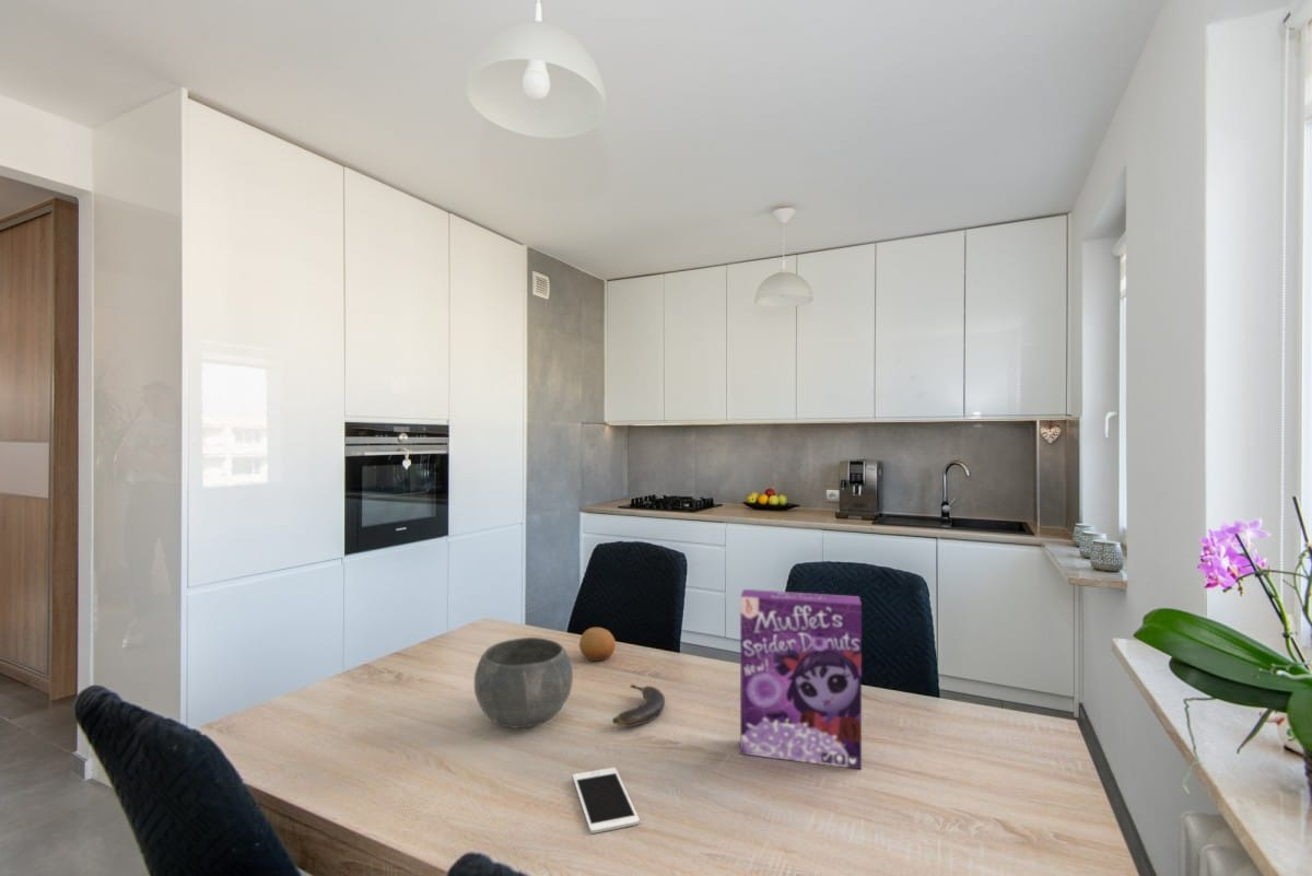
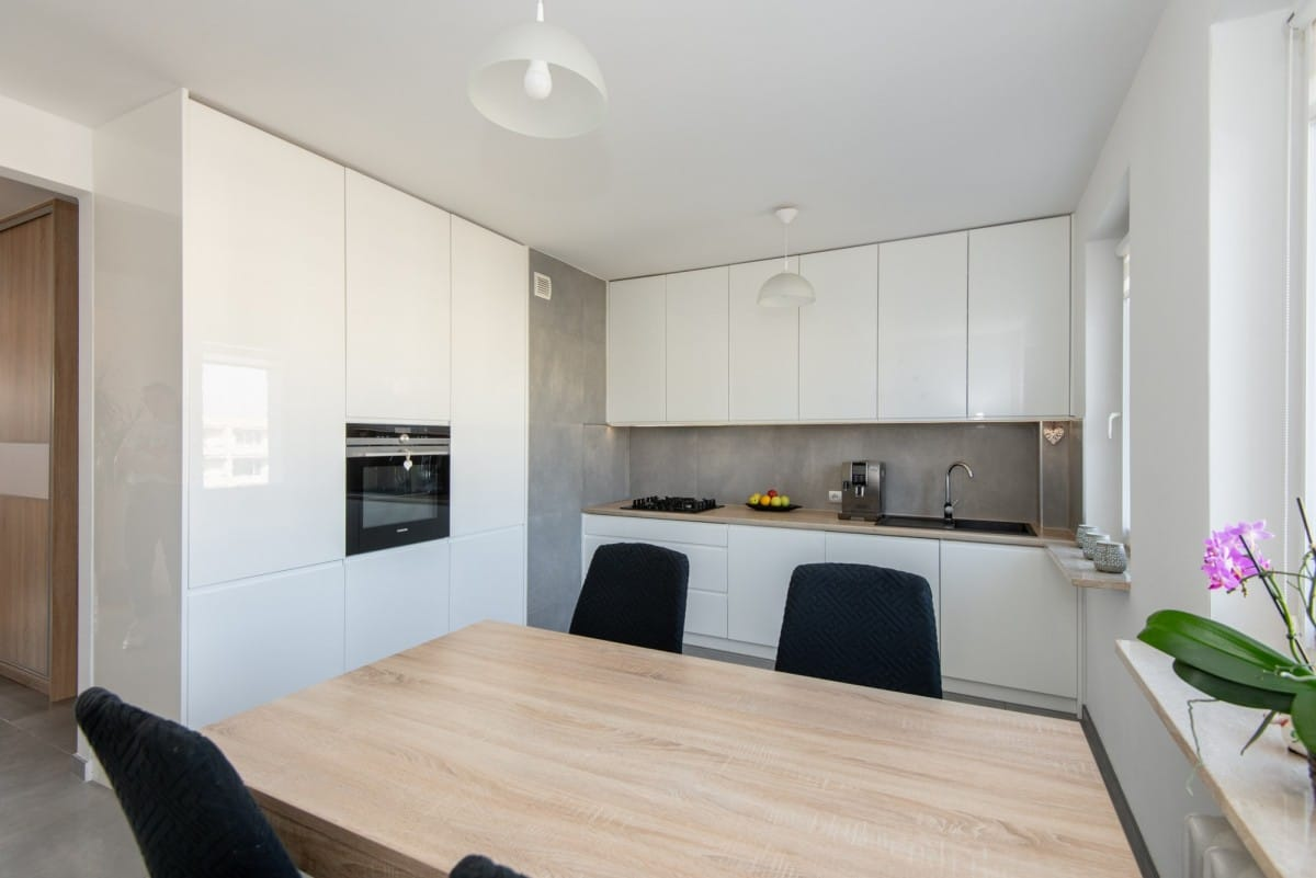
- fruit (597, 643)
- banana (642, 704)
- bowl (524, 685)
- cereal box (799, 674)
- cell phone (604, 797)
